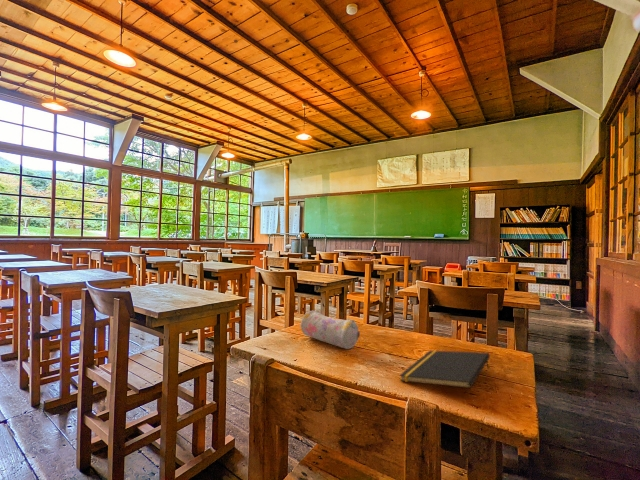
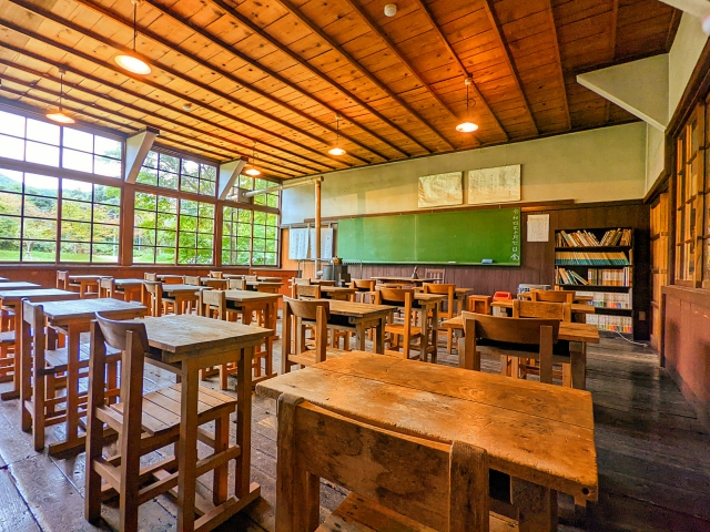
- pencil case (328, 328)
- notepad (446, 366)
